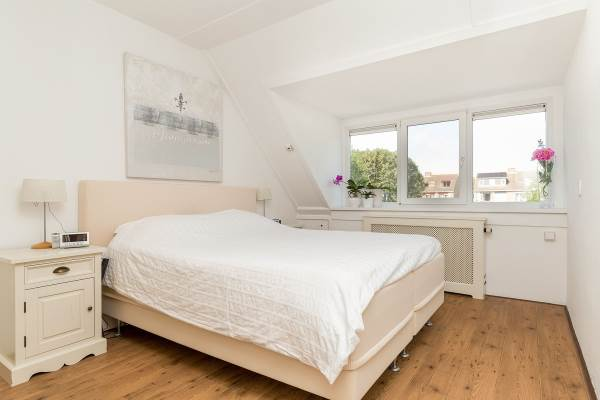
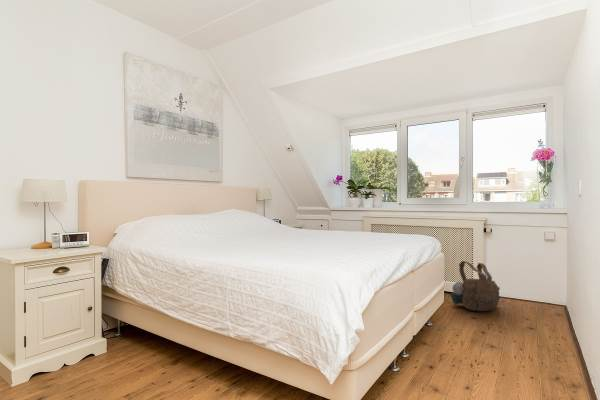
+ backpack (479, 287)
